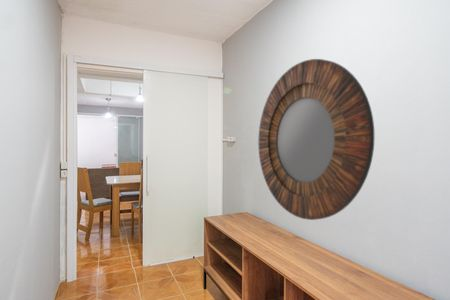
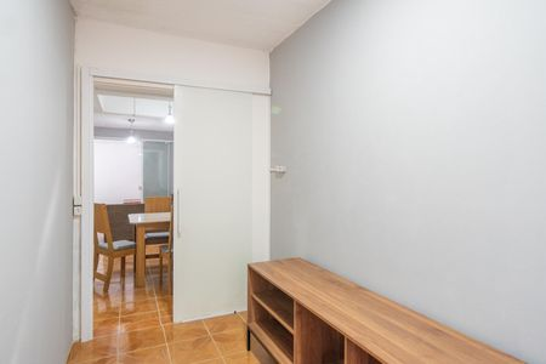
- home mirror (301, 140)
